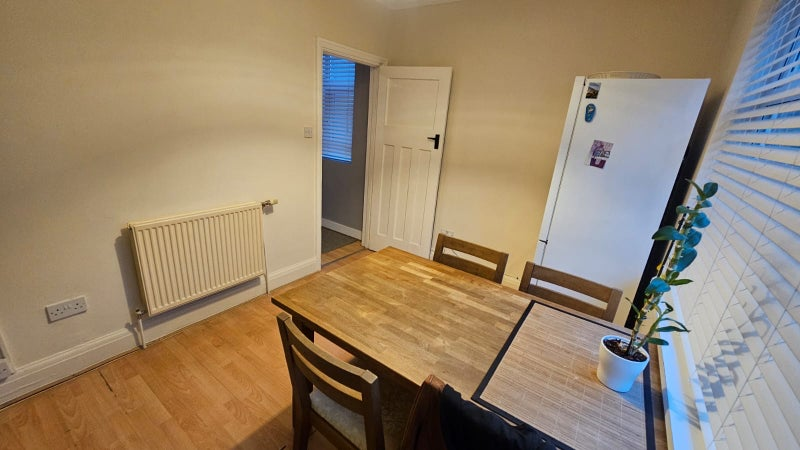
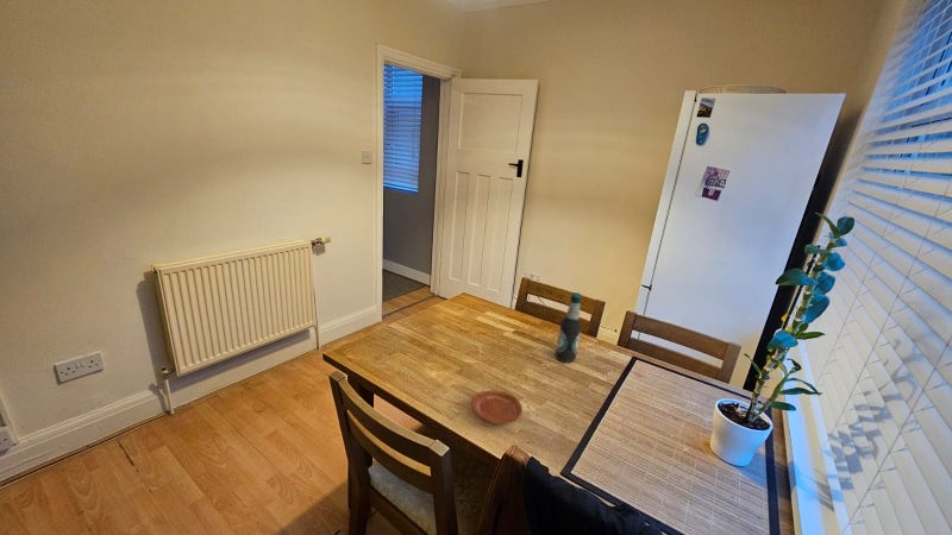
+ bottle (570, 327)
+ plate (496, 409)
